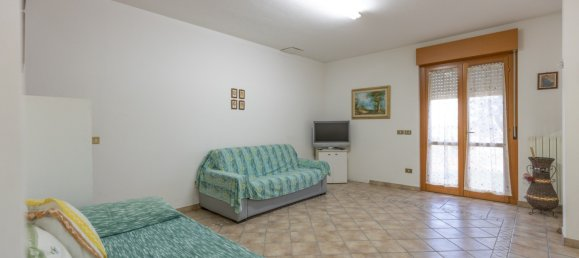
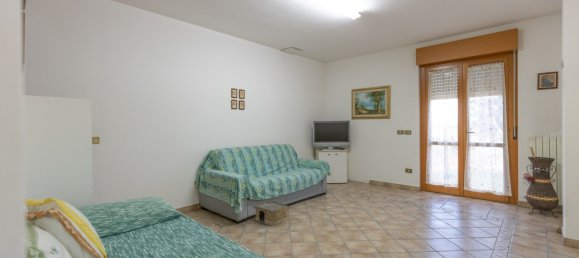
+ woven basket (270, 212)
